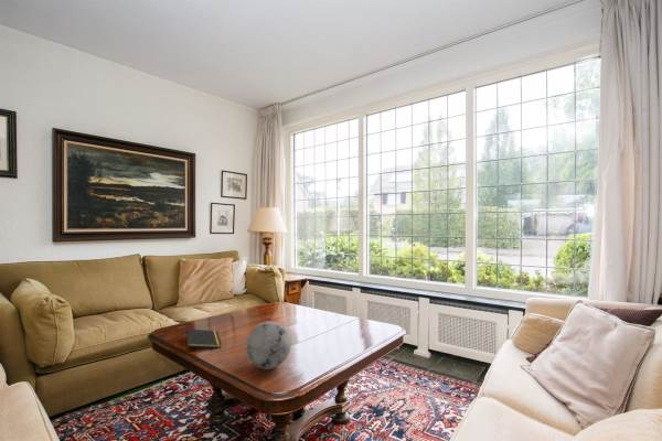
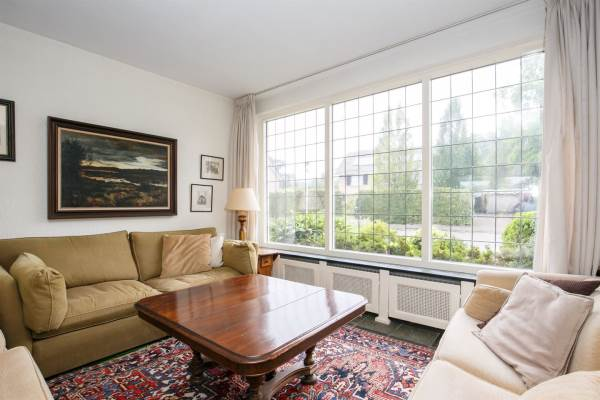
- notepad (203, 337)
- decorative orb (268, 344)
